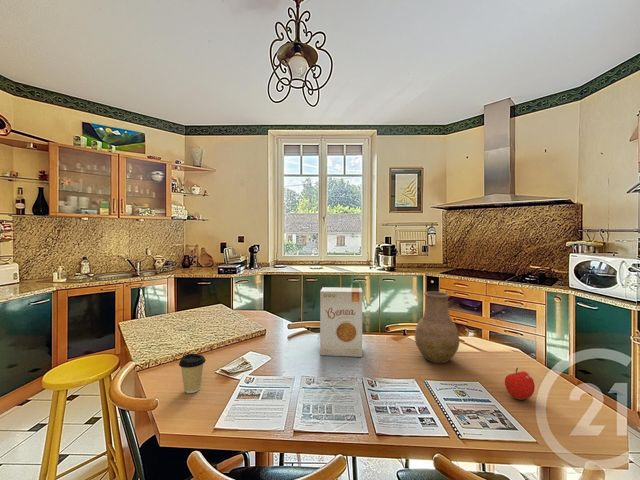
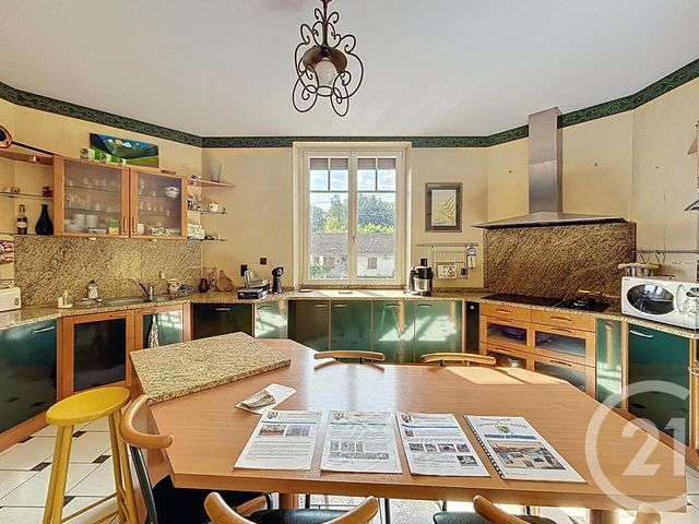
- vase (436, 326)
- food box (341, 320)
- fruit (519, 383)
- coffee cup (192, 373)
